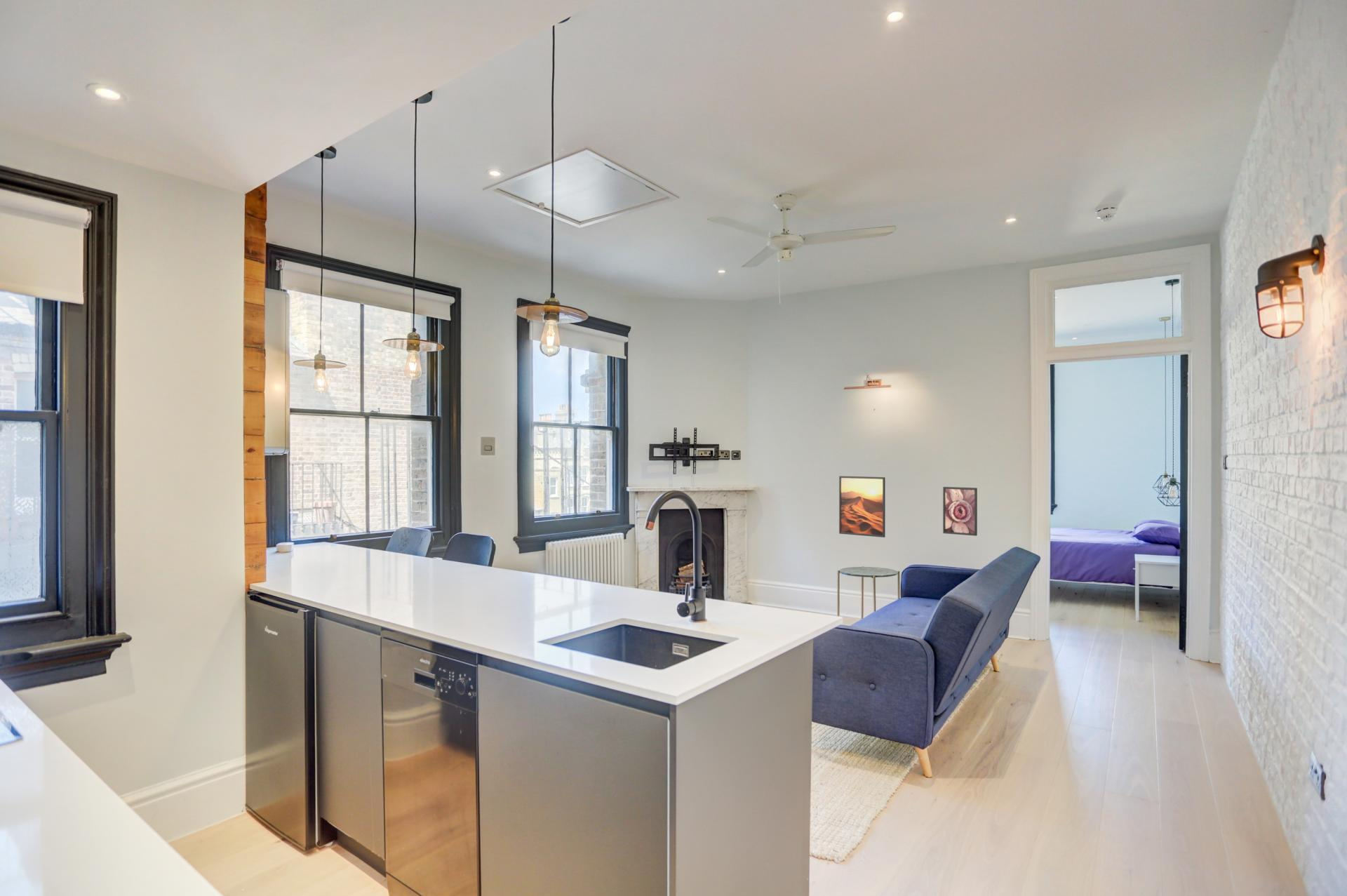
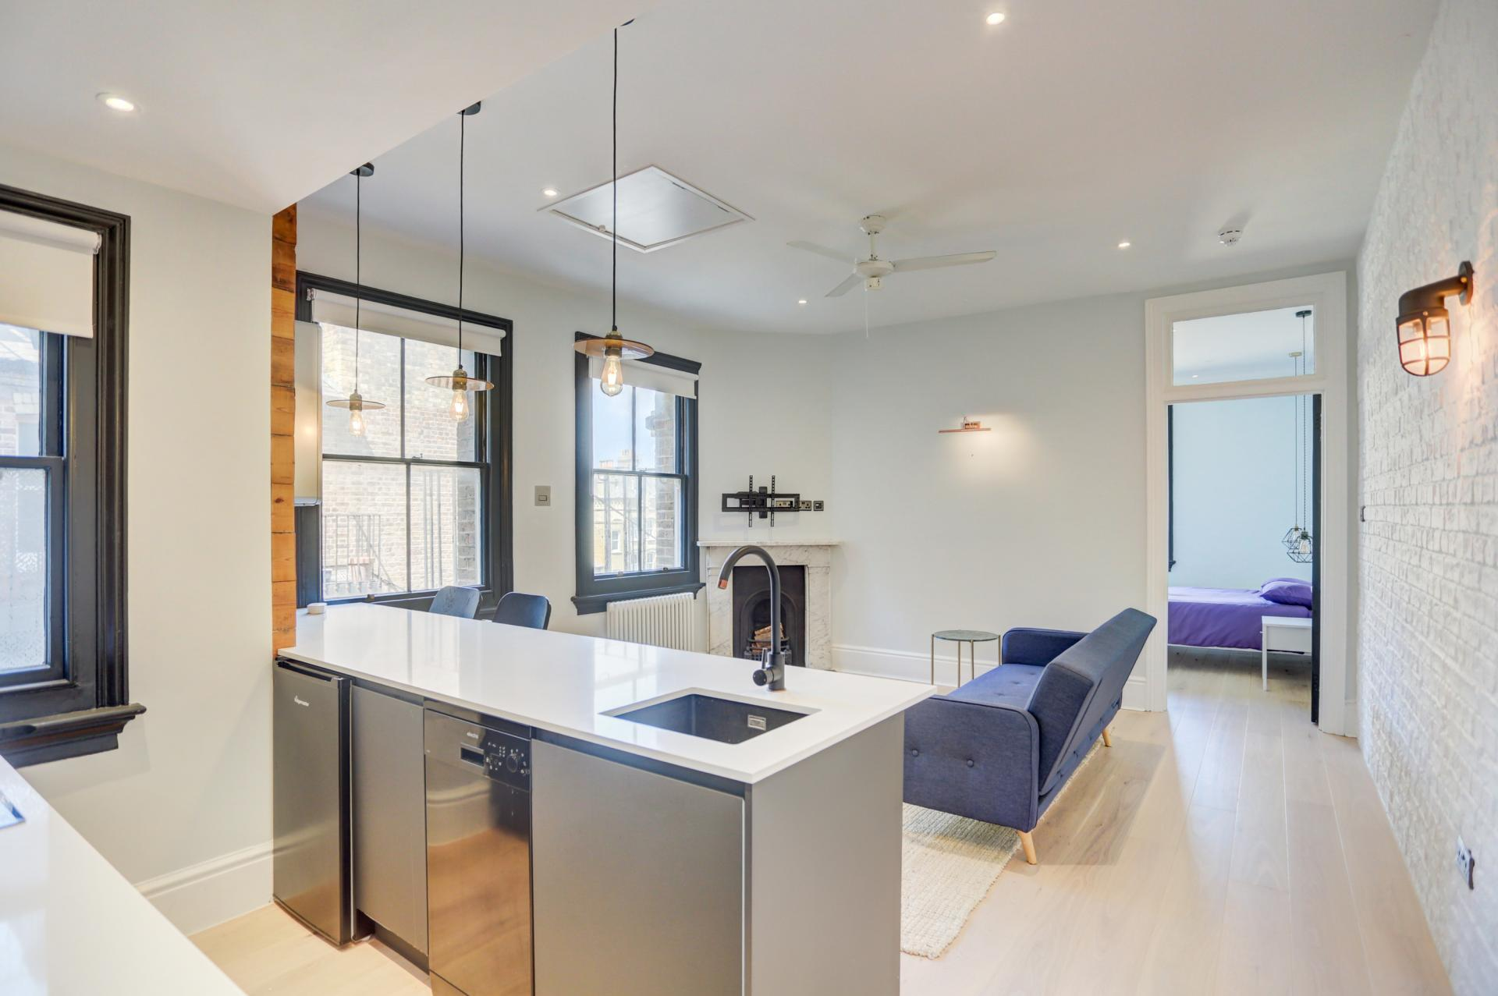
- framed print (960, 511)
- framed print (862, 506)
